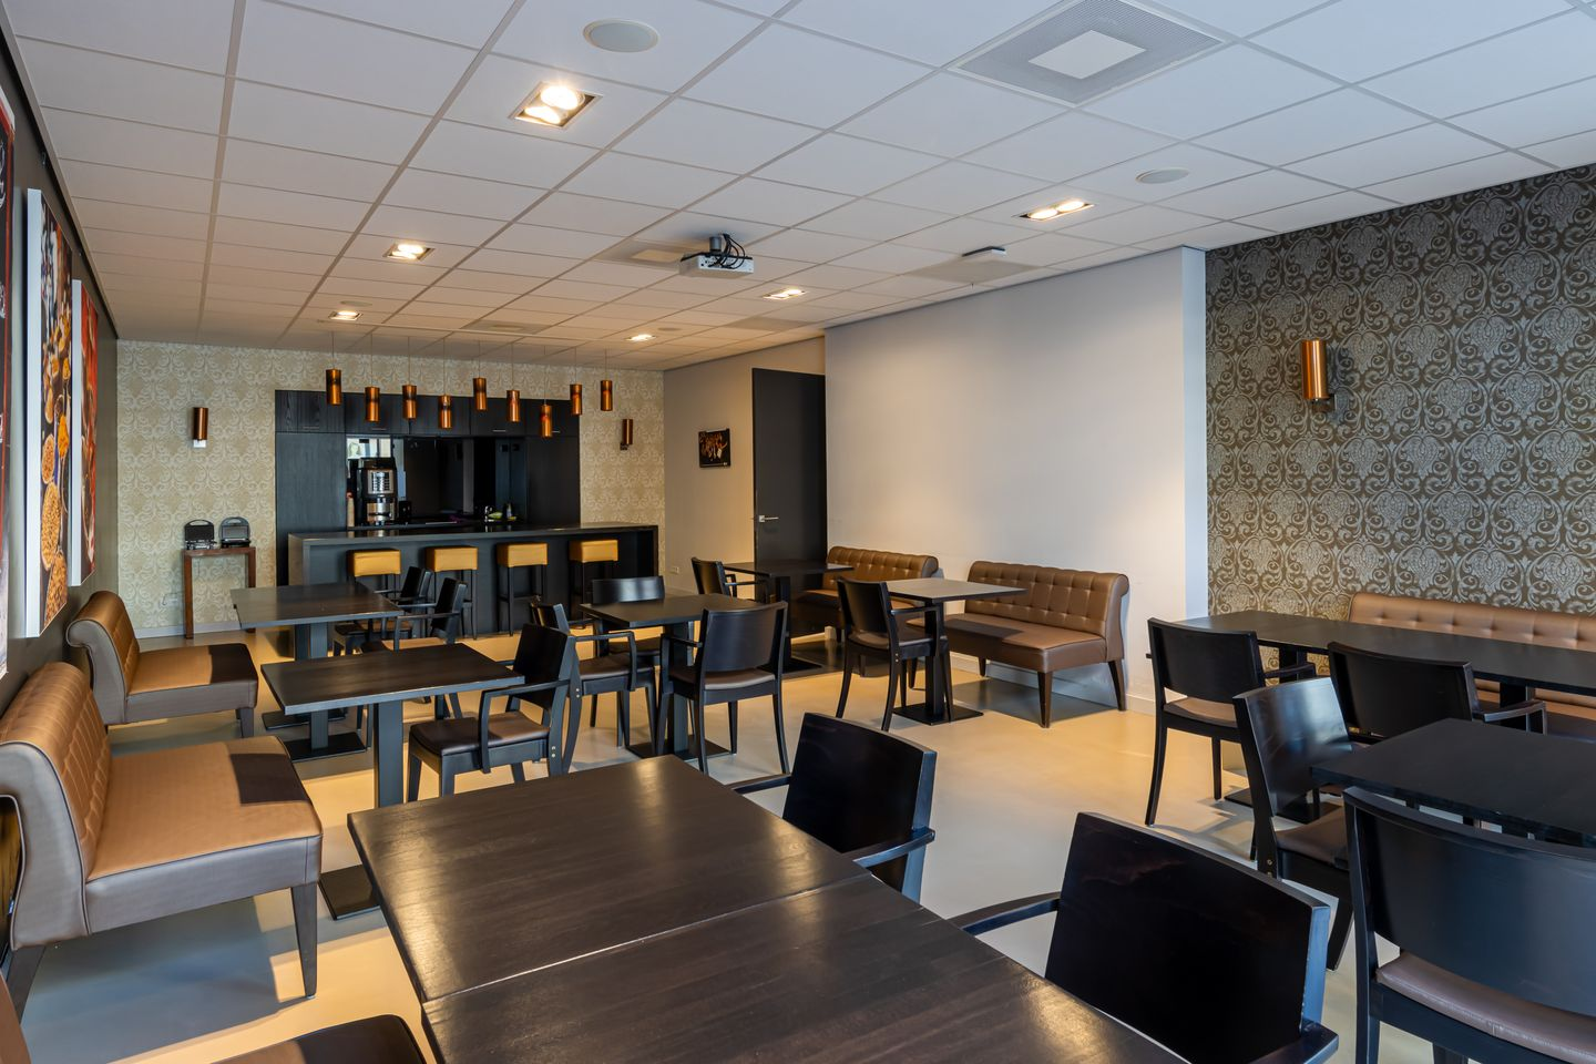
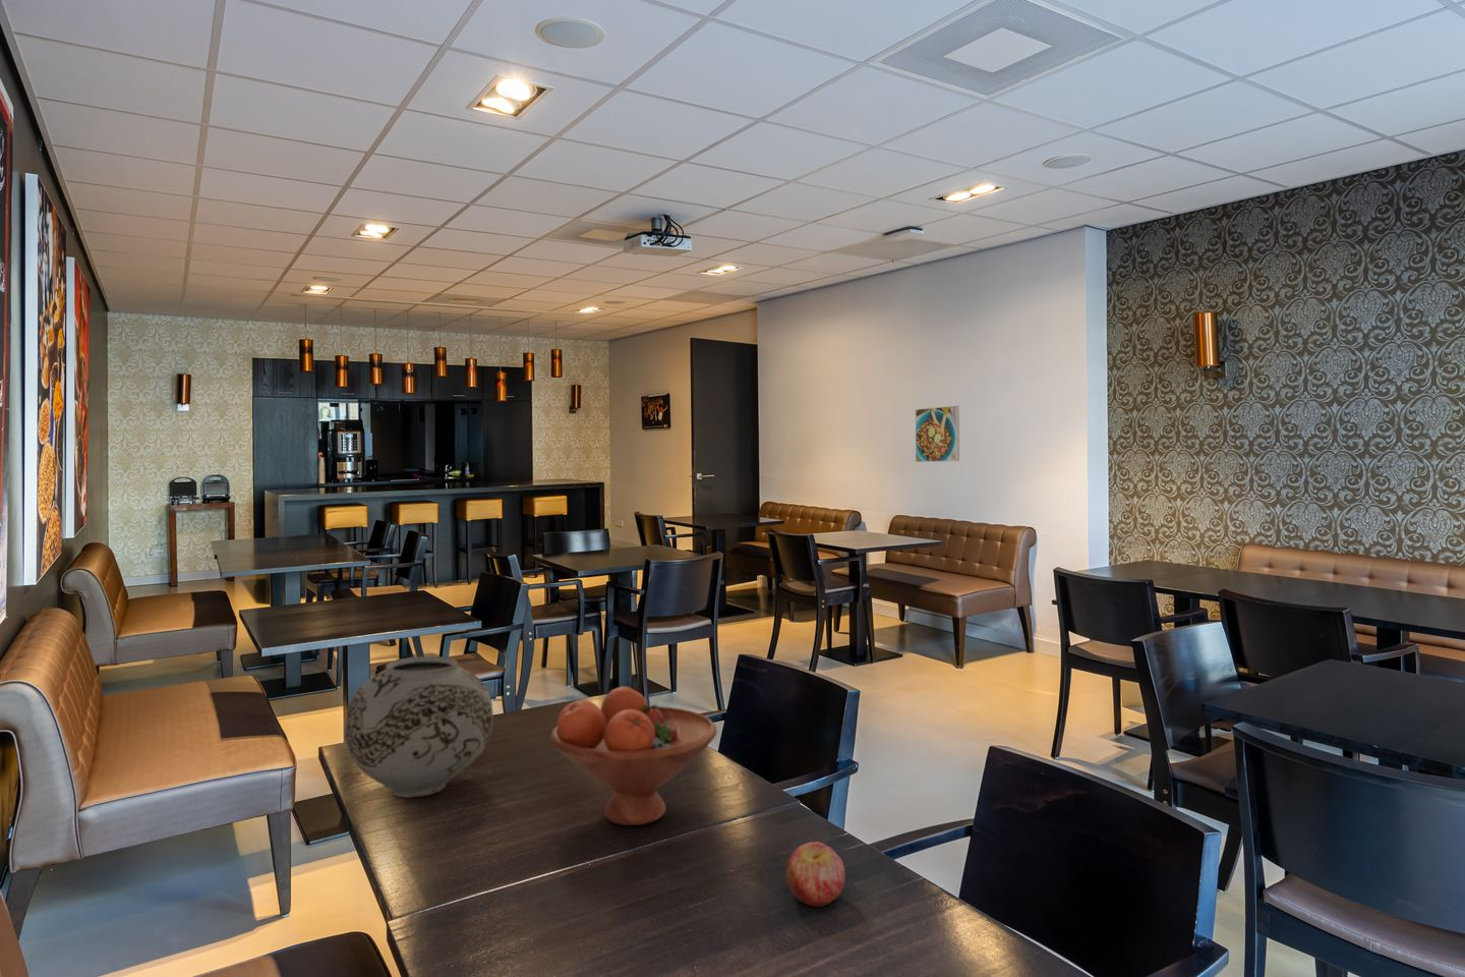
+ fruit bowl (633, 755)
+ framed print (936, 435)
+ apple (815, 872)
+ vase (420, 725)
